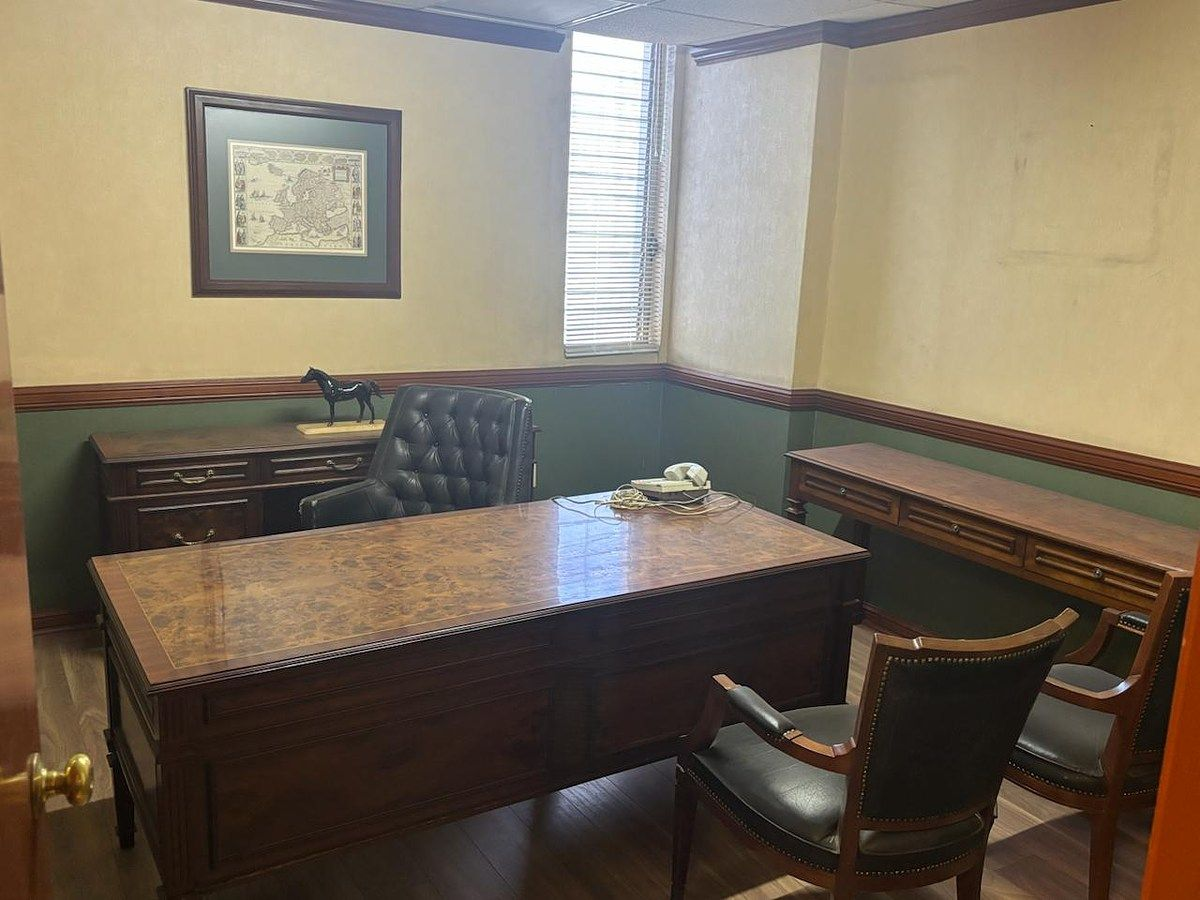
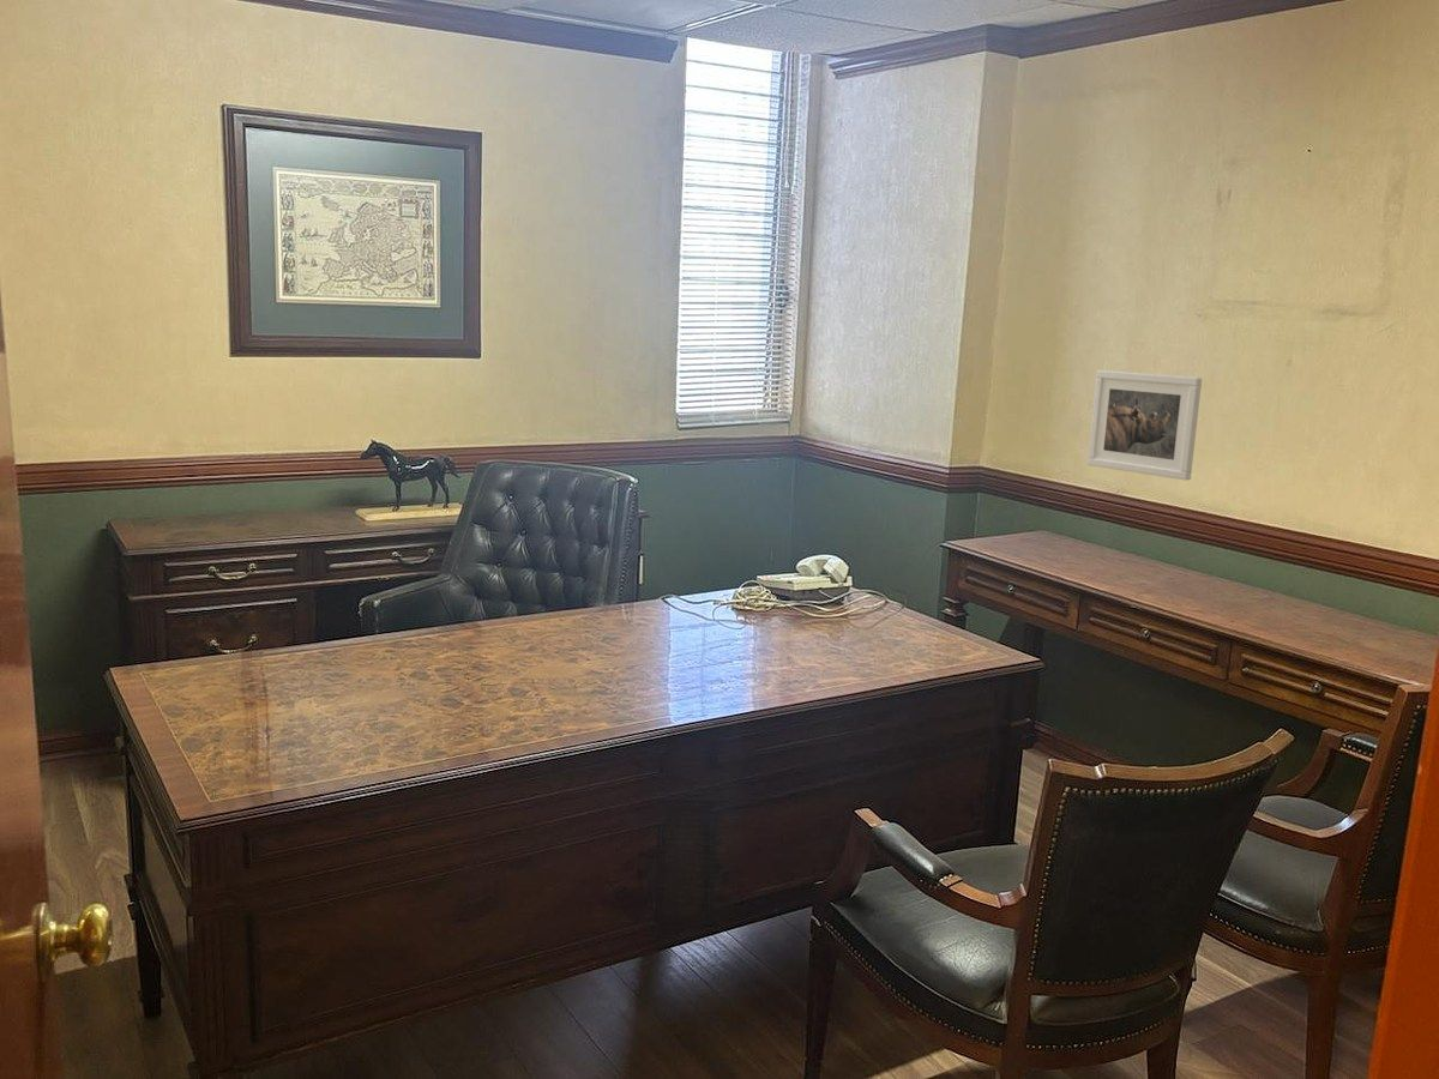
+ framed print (1142, 423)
